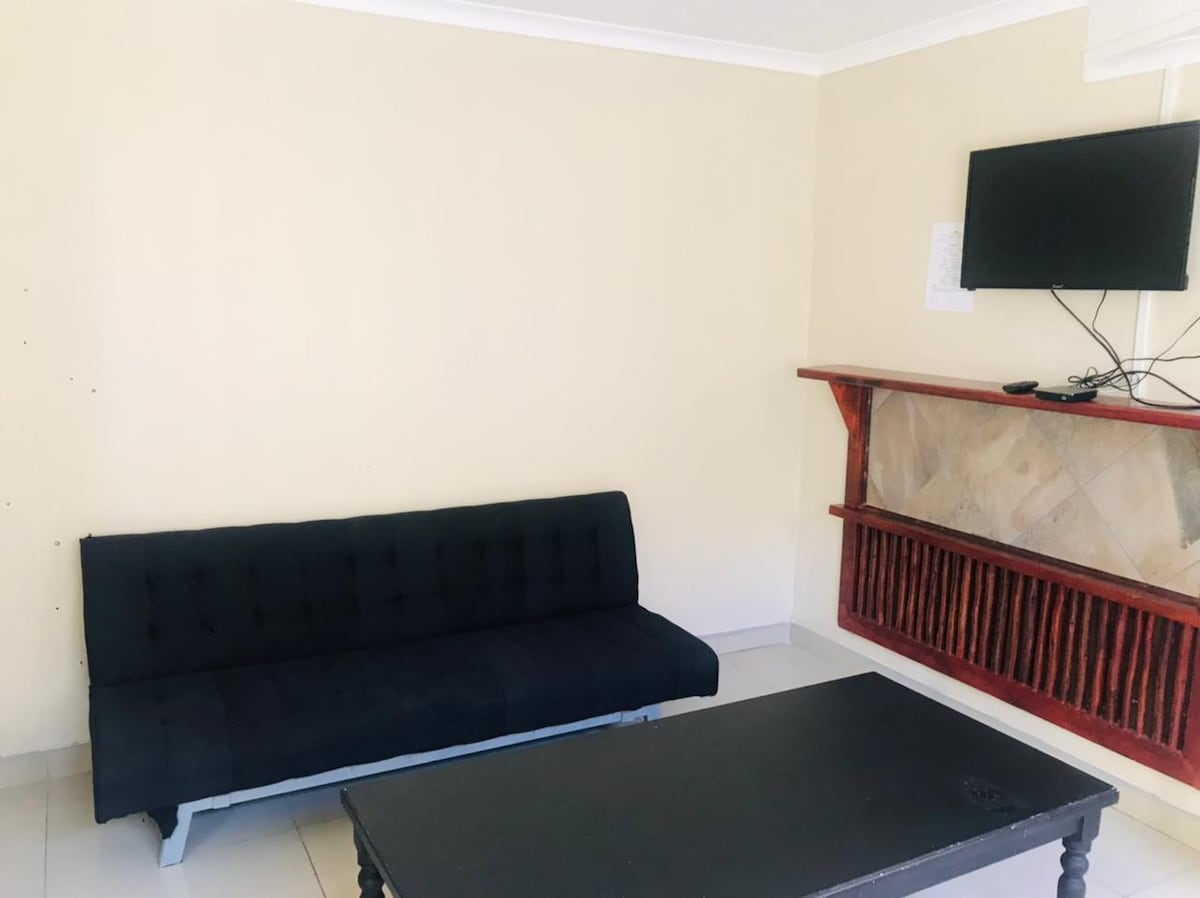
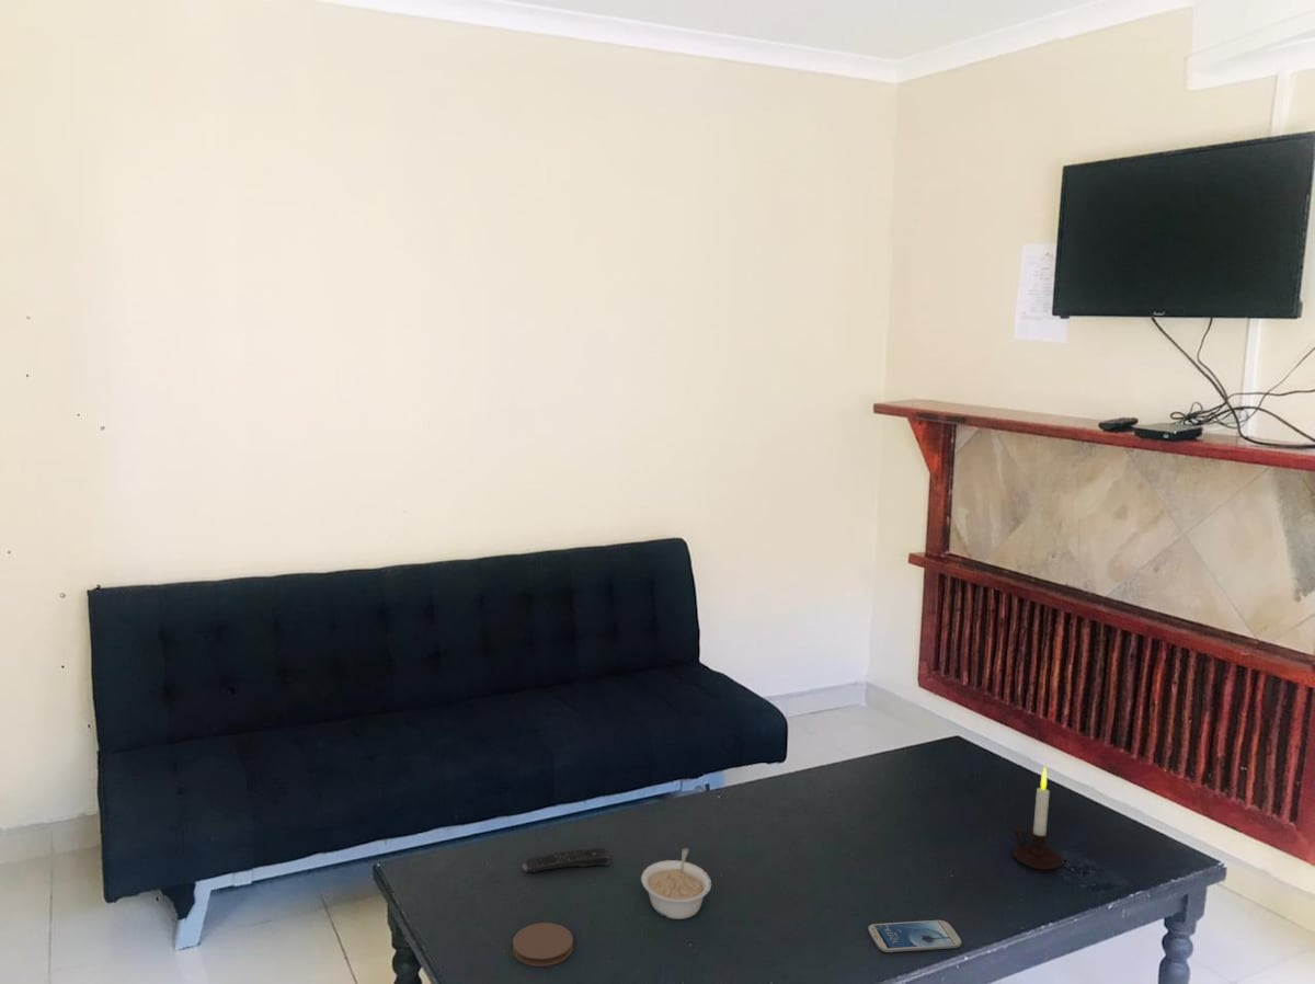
+ smartphone (914, 936)
+ remote control (565, 860)
+ legume (674, 888)
+ coaster (542, 943)
+ candle (1037, 811)
